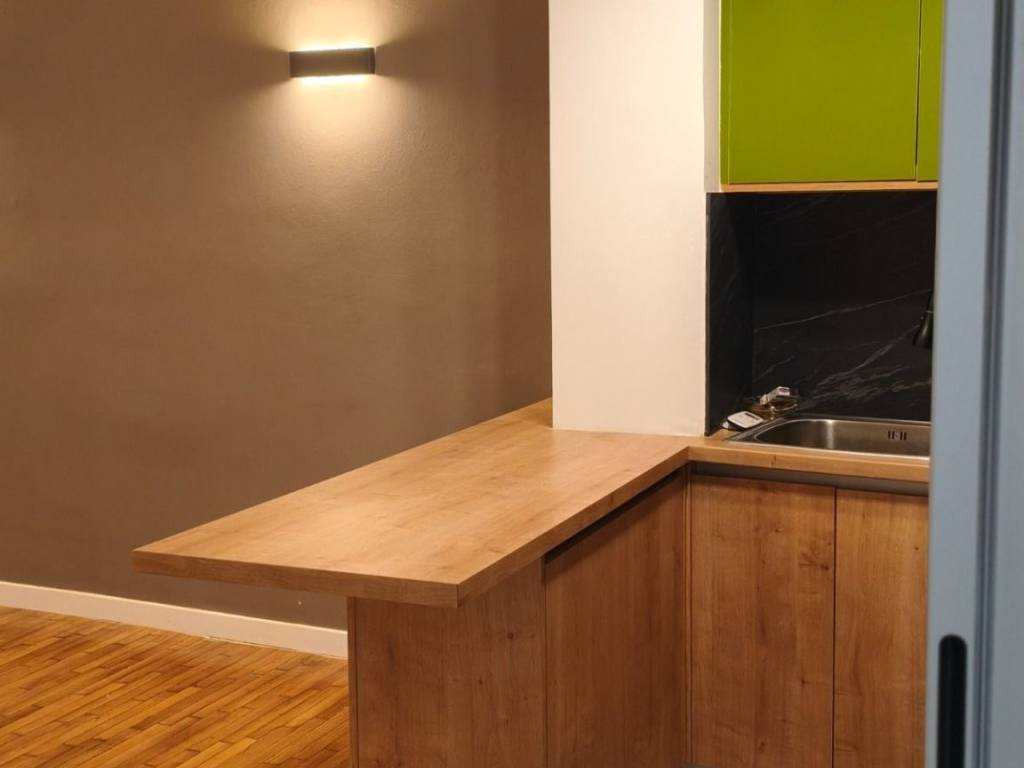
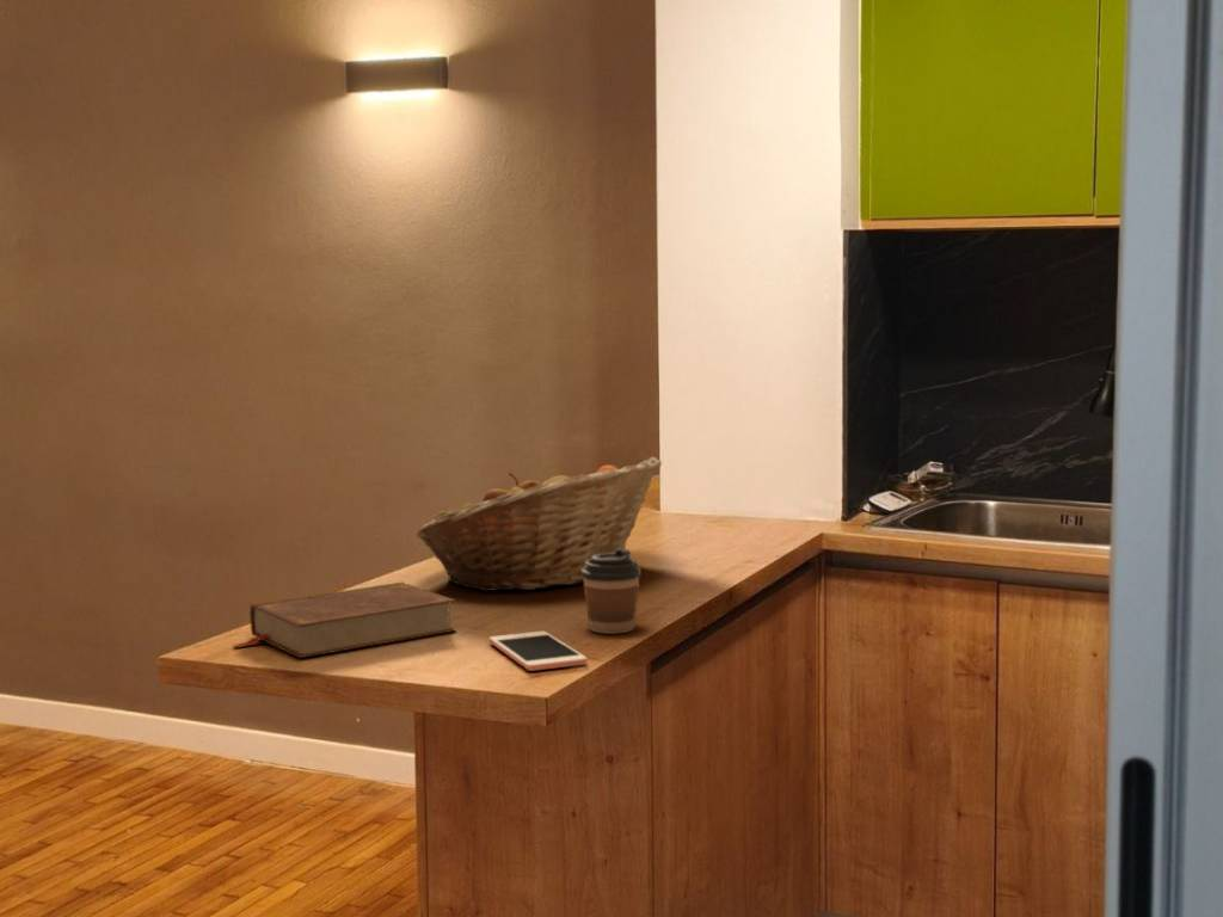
+ book (352, 617)
+ cell phone (536, 650)
+ coffee cup (612, 590)
+ fruit basket (543, 517)
